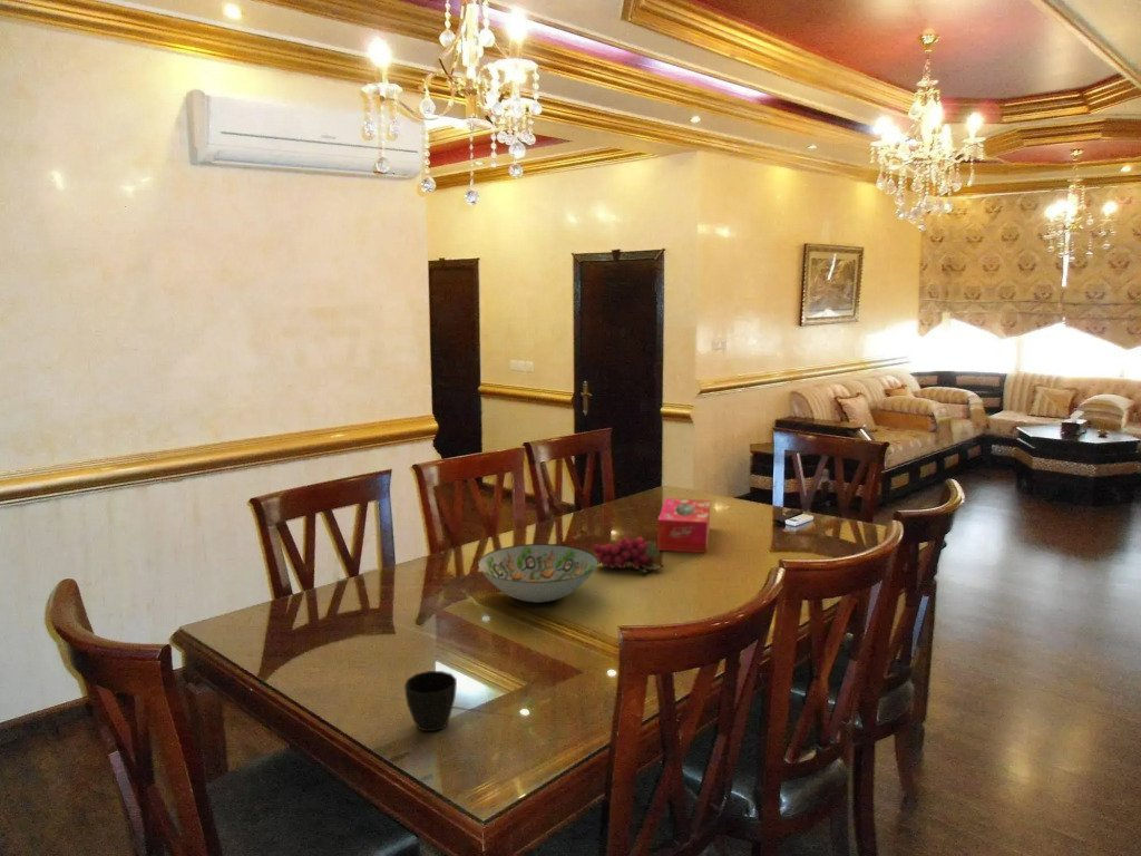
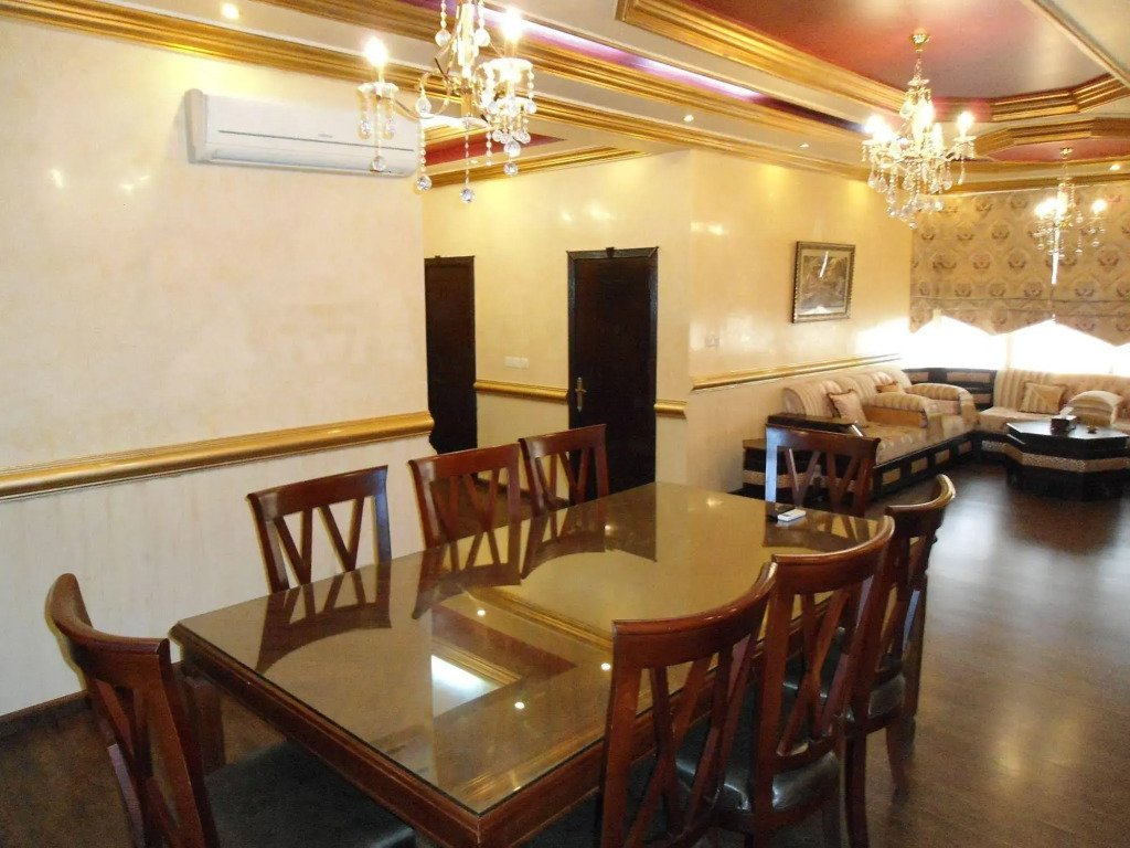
- cup (431, 701)
- grapes (627, 553)
- tissue box (684, 524)
- decorative bowl (538, 578)
